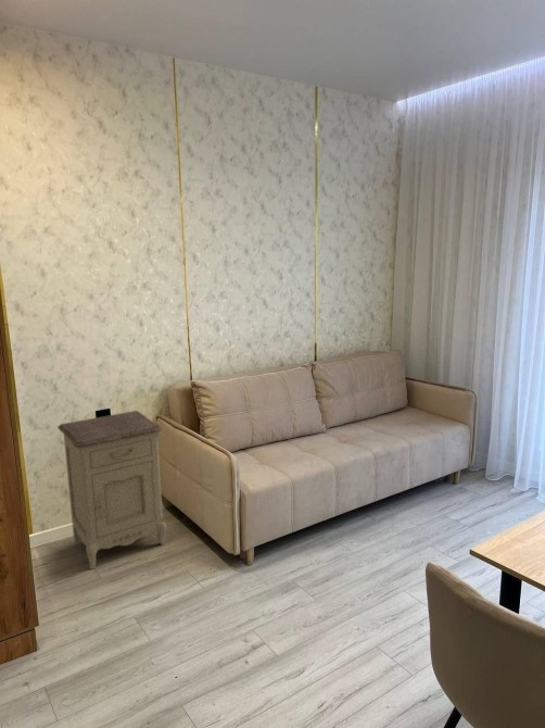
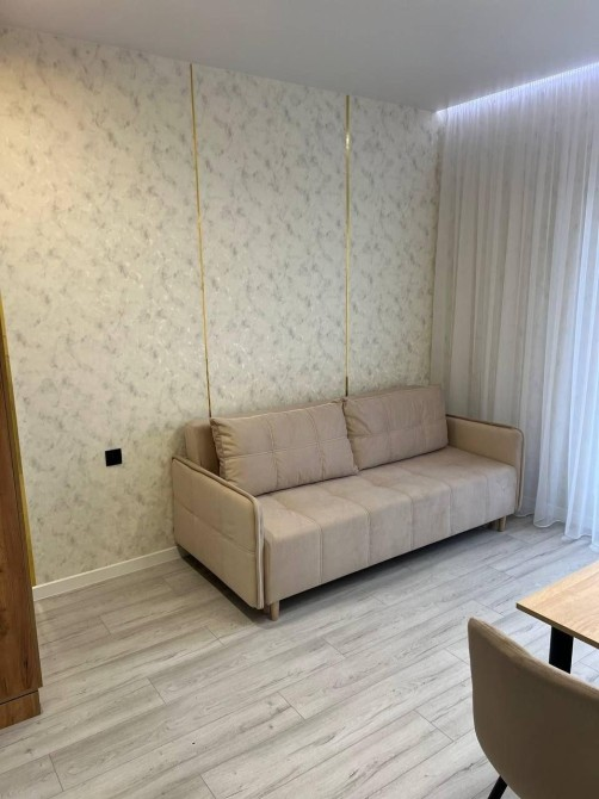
- nightstand (116, 487)
